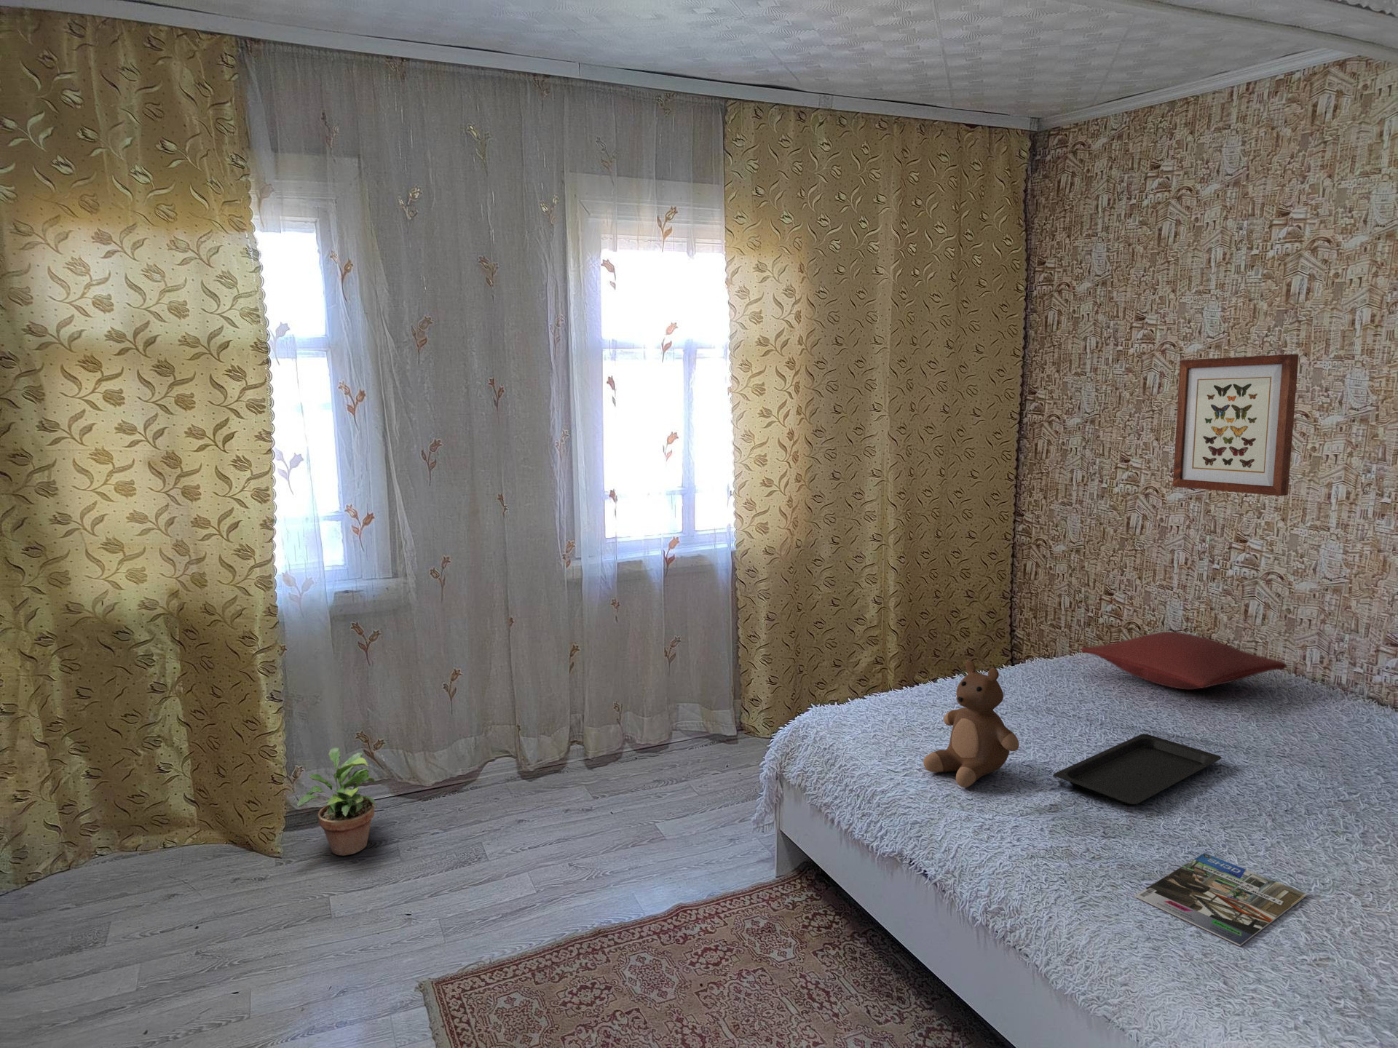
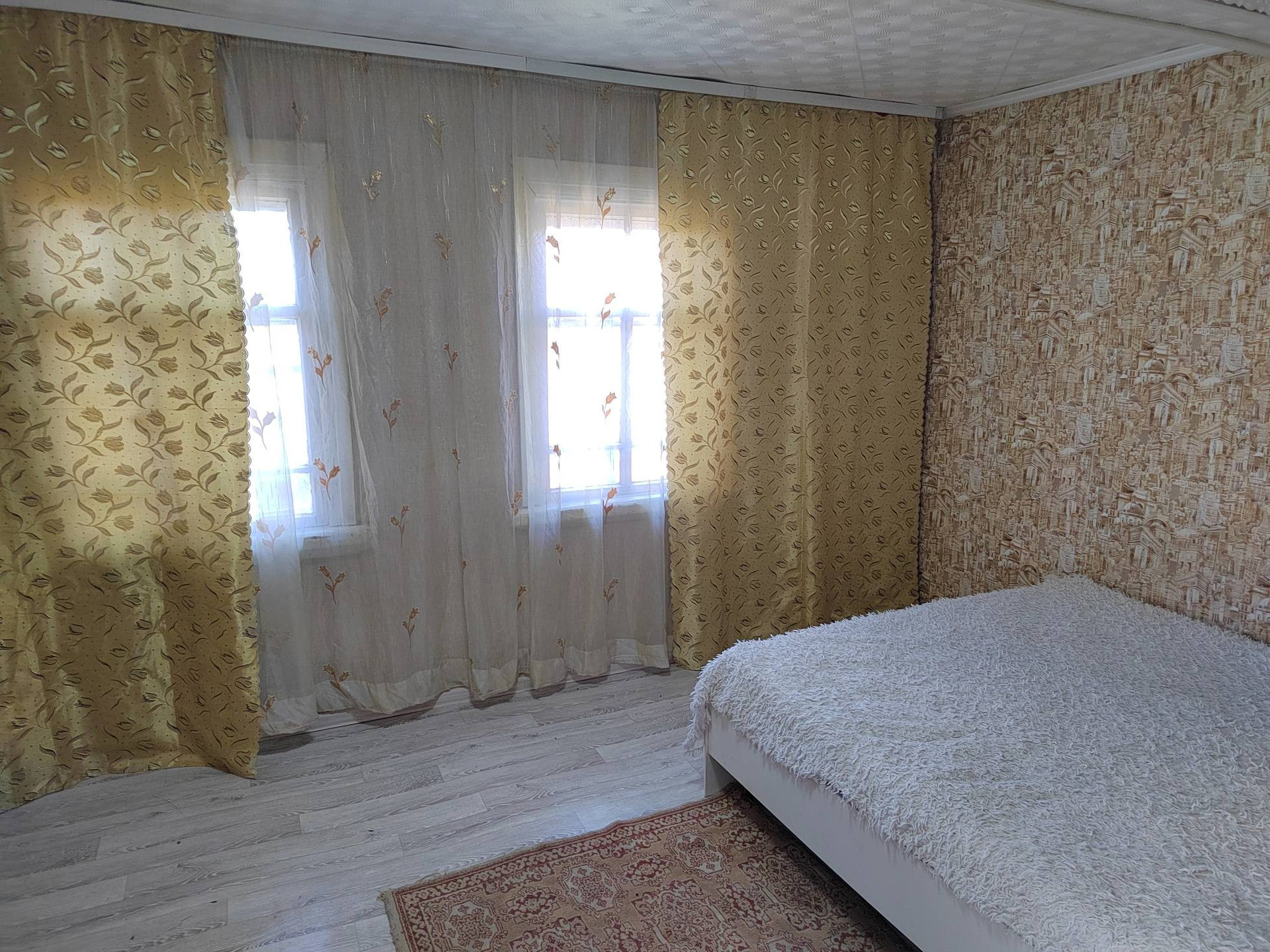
- serving tray (1139, 769)
- pillow (1180, 659)
- wall art (1232, 424)
- magazine (1221, 895)
- potted plant (338, 800)
- teddy bear (969, 720)
